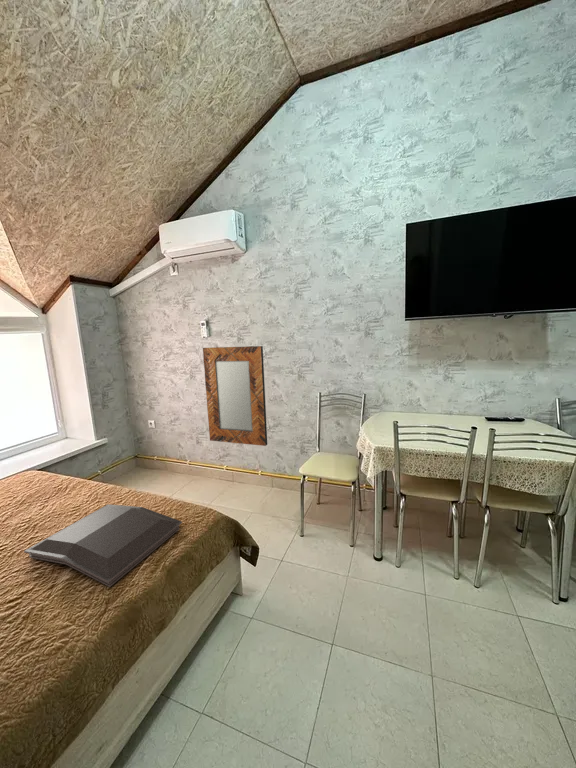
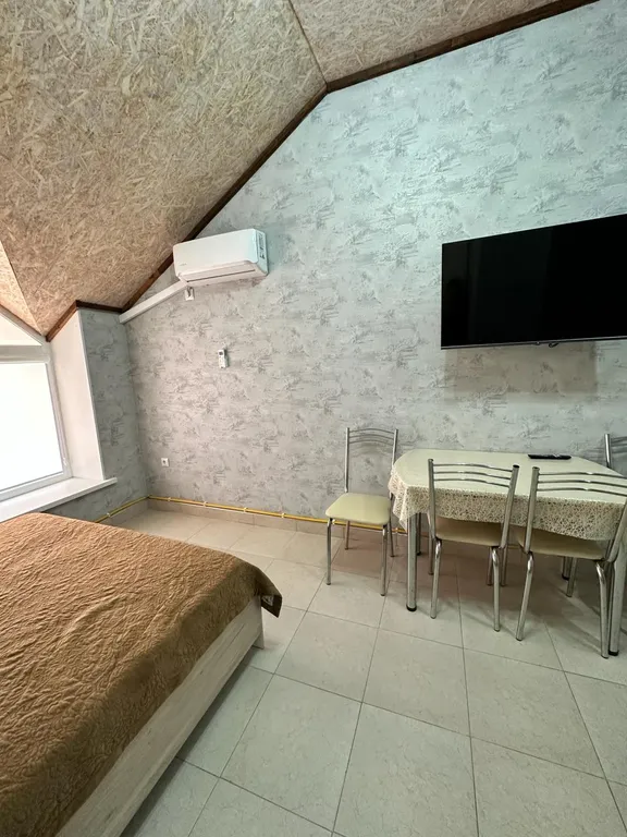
- serving tray (107, 533)
- home mirror (234, 395)
